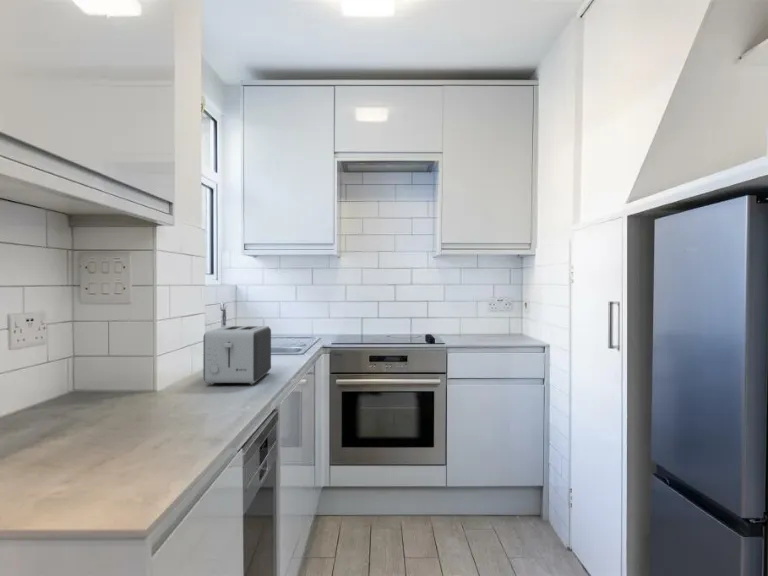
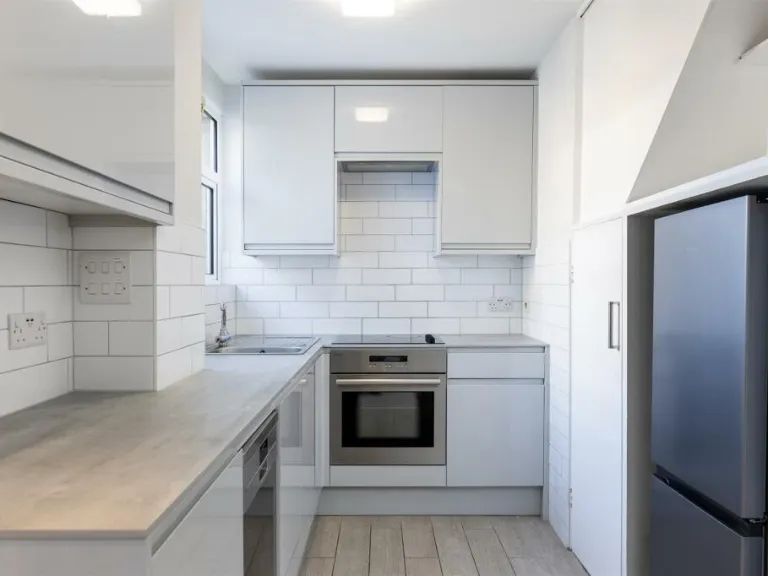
- toaster (238, 354)
